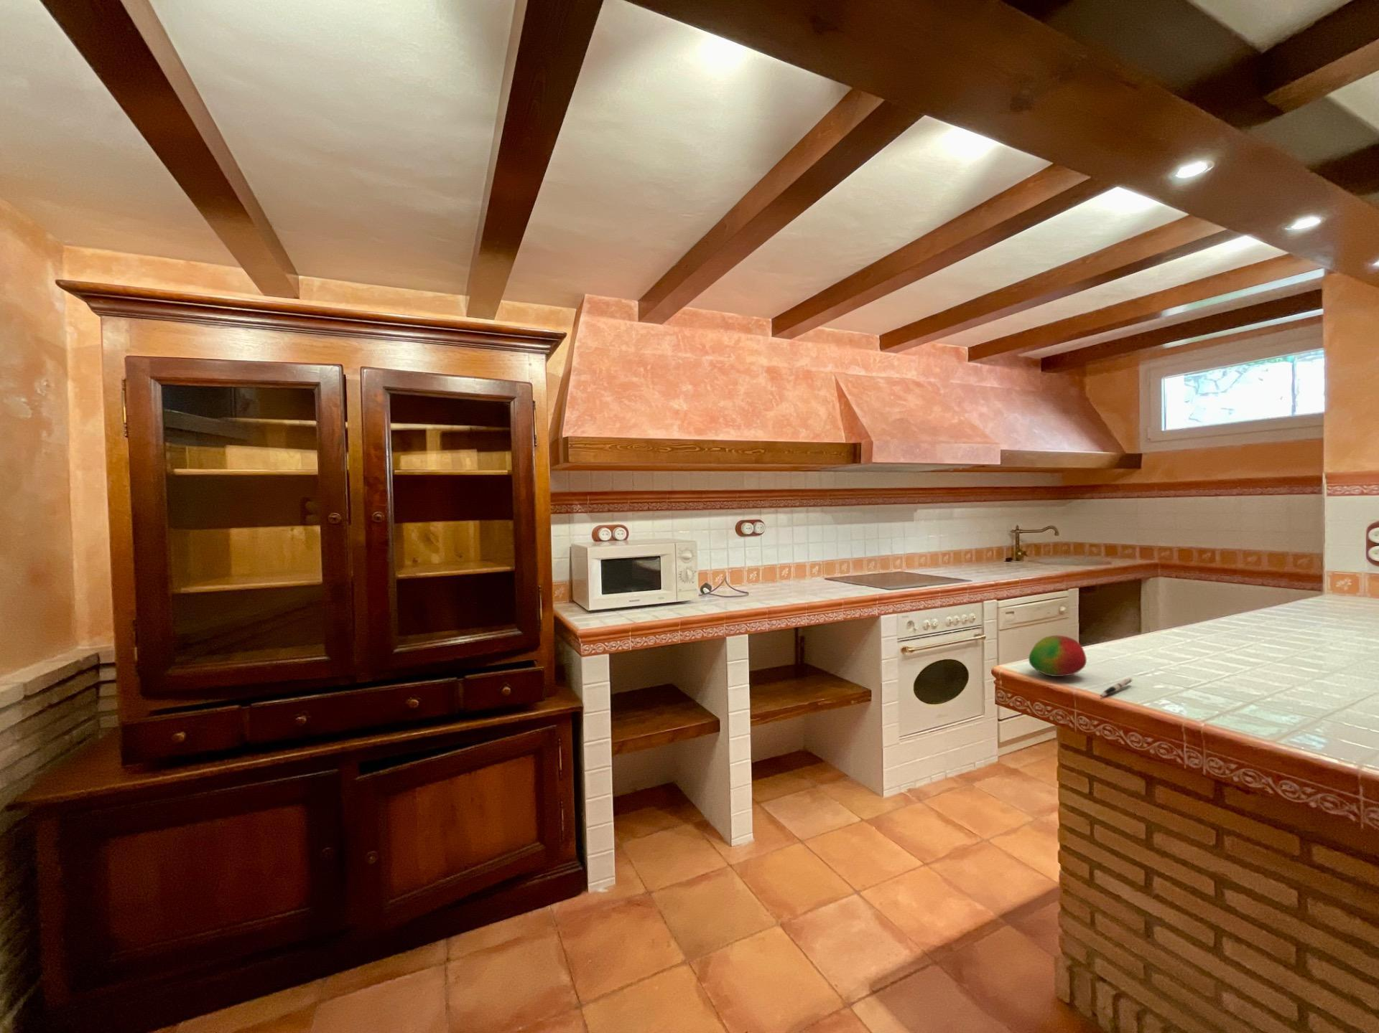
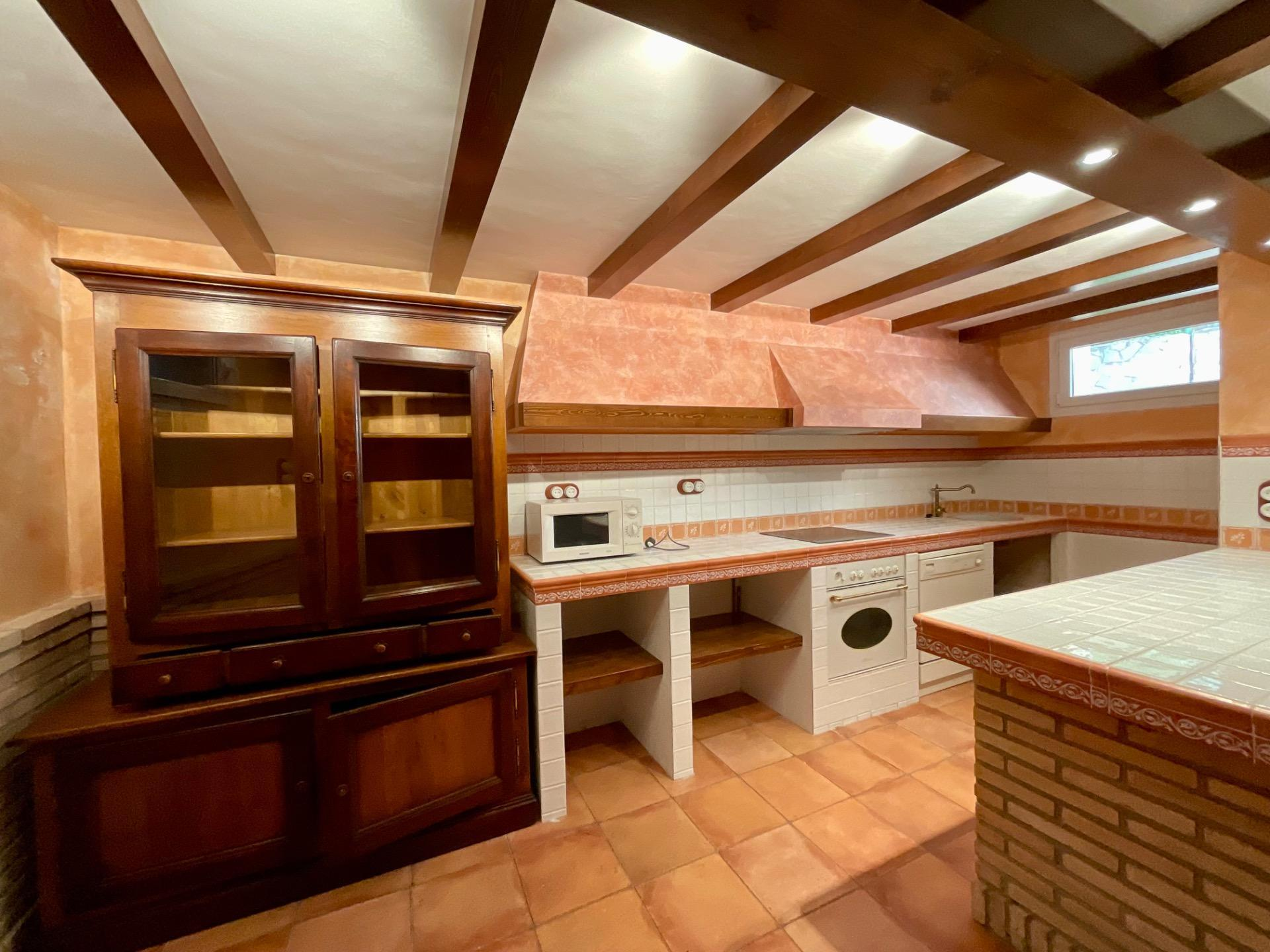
- pen (1116, 687)
- fruit (1057, 655)
